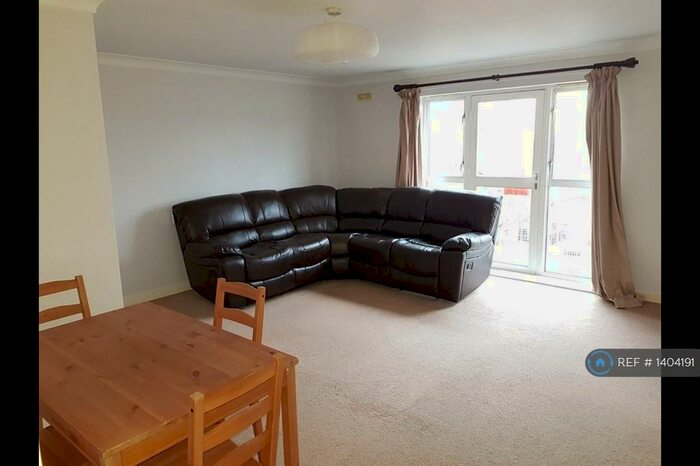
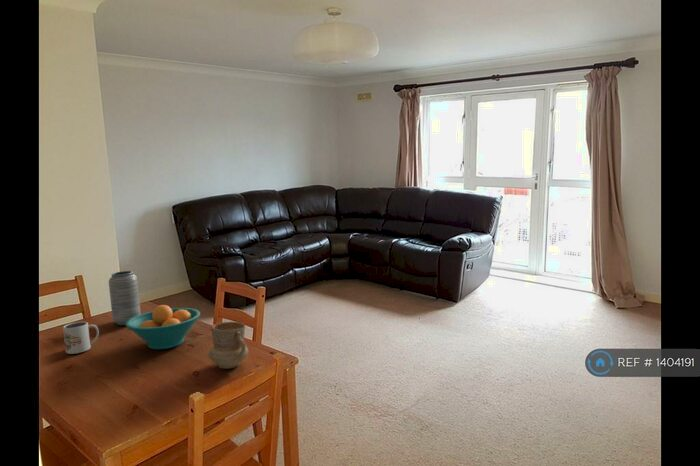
+ mug (228, 345)
+ vase (124, 297)
+ fruit bowl (164, 324)
+ mug (81, 336)
